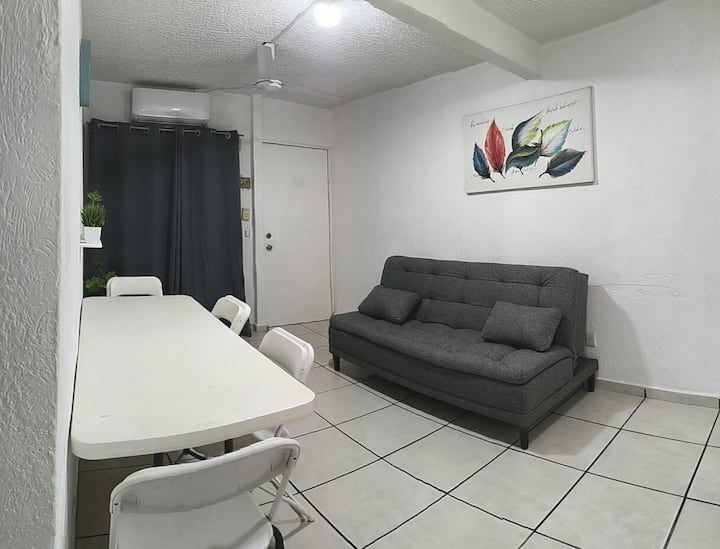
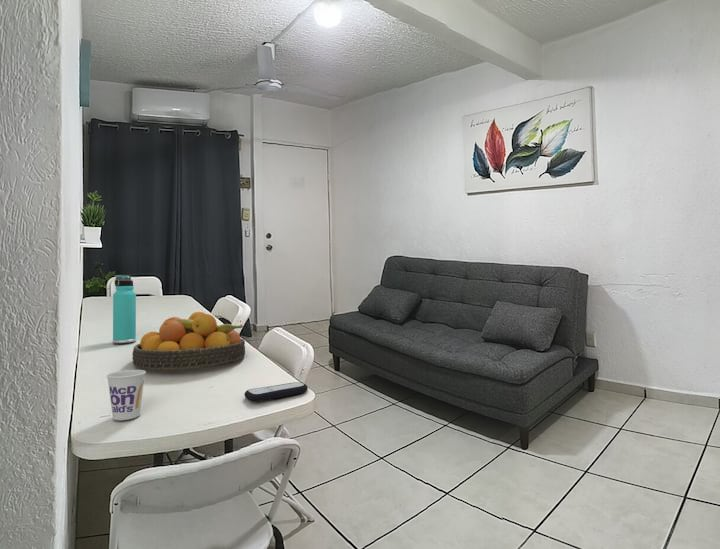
+ cup (126, 394)
+ remote control (277, 391)
+ fruit bowl (191, 336)
+ thermos bottle (124, 308)
